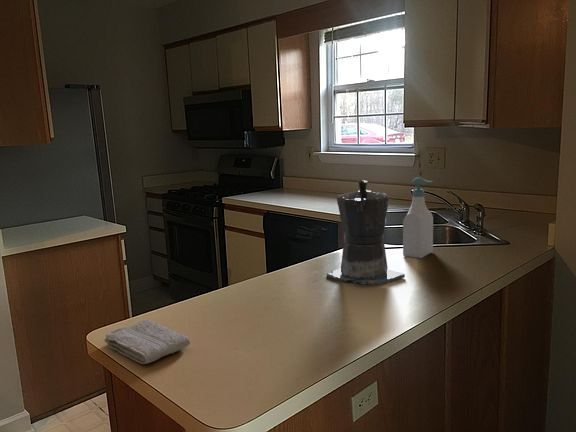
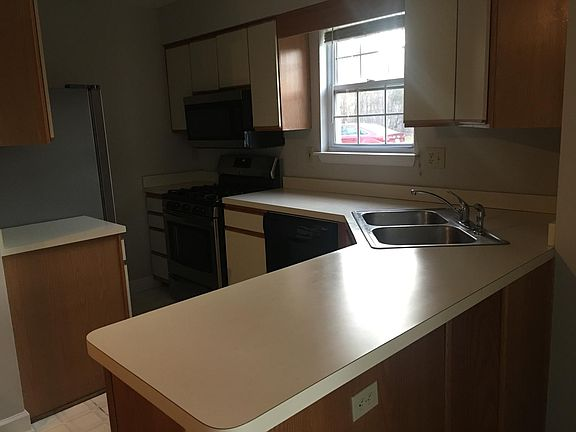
- washcloth (145, 339)
- soap bottle (420, 216)
- coffee maker (363, 229)
